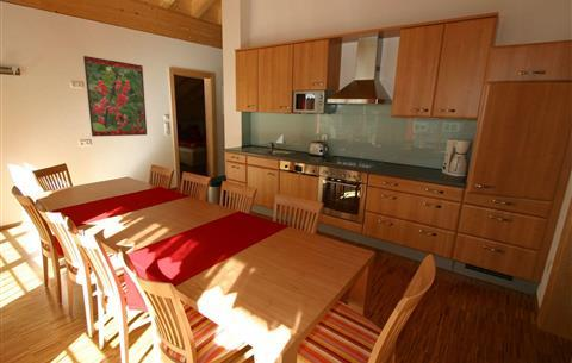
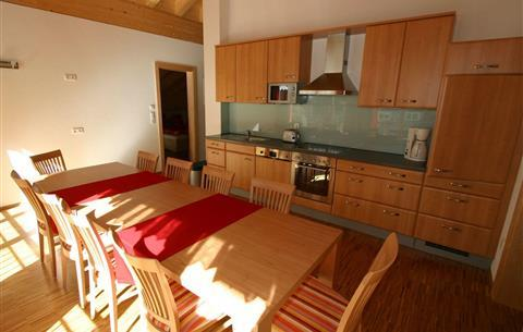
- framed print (118, 99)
